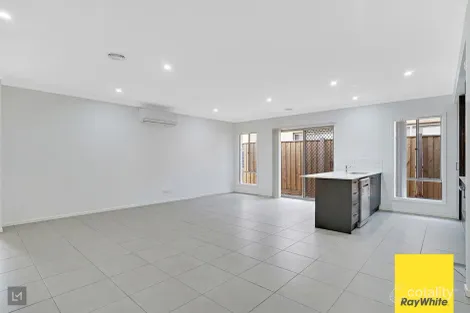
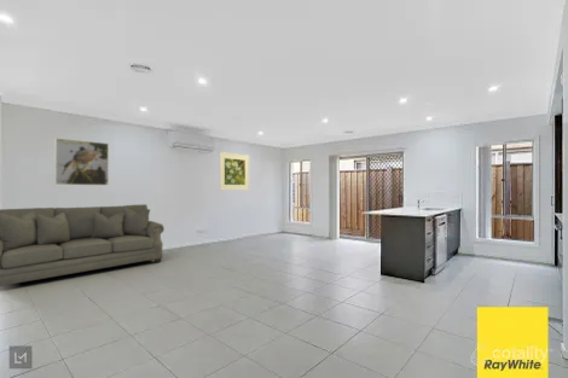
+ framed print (234, 171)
+ sofa (81, 238)
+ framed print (82, 163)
